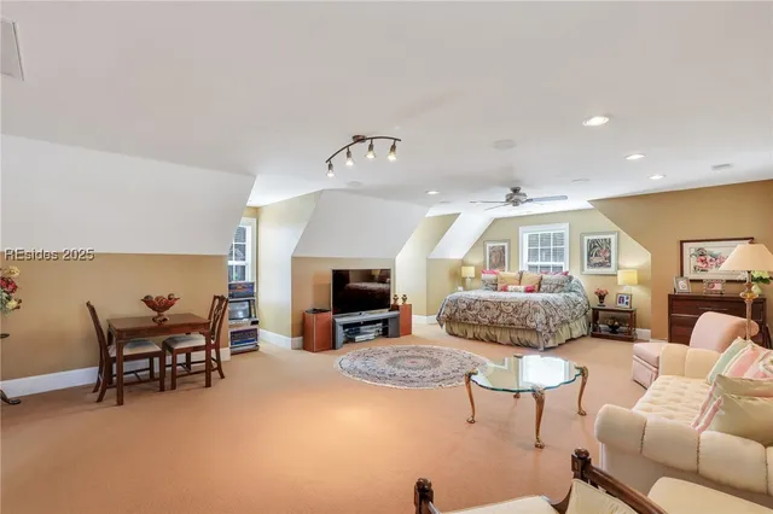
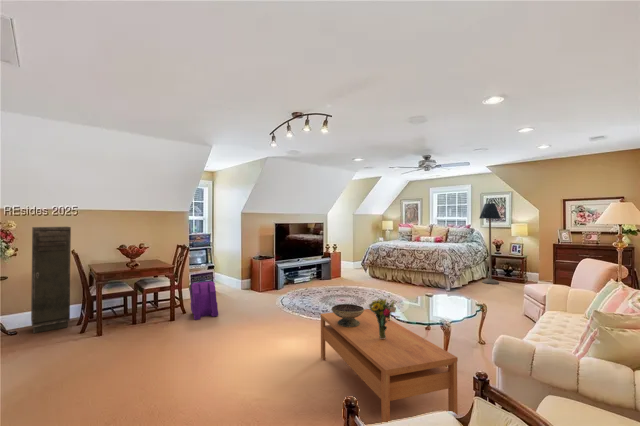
+ floor lamp (490, 242)
+ coffee table (376, 357)
+ decorative bowl (347, 314)
+ storage cabinet (50, 276)
+ backpack (203, 297)
+ bouquet (383, 318)
